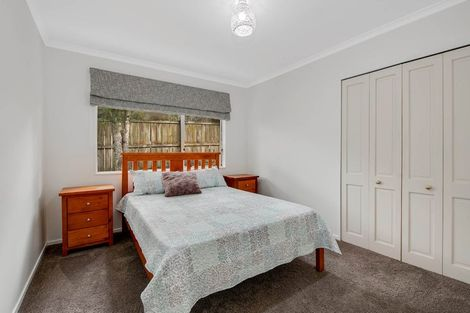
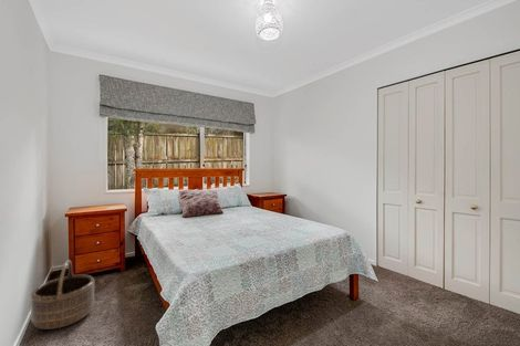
+ basket (64, 289)
